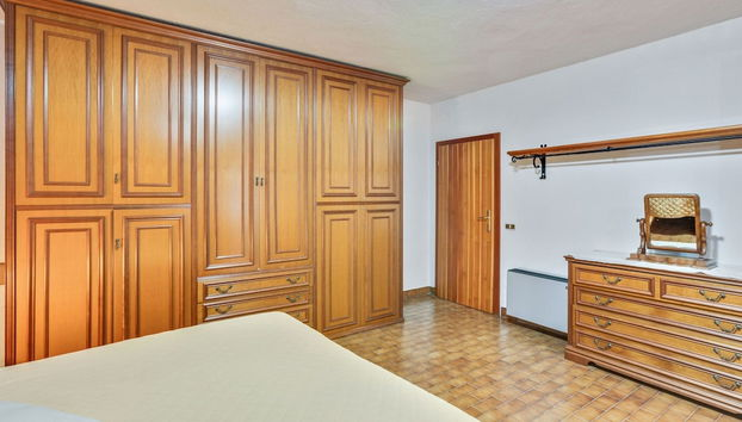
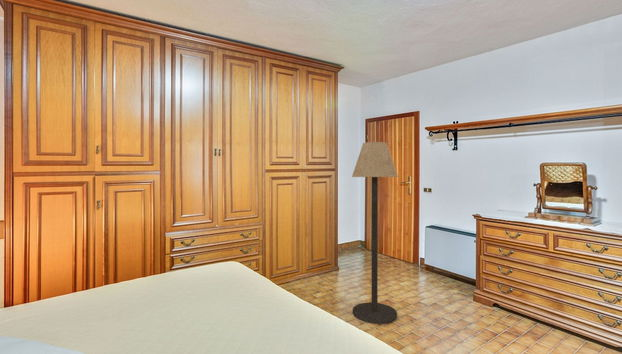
+ floor lamp (374, 228)
